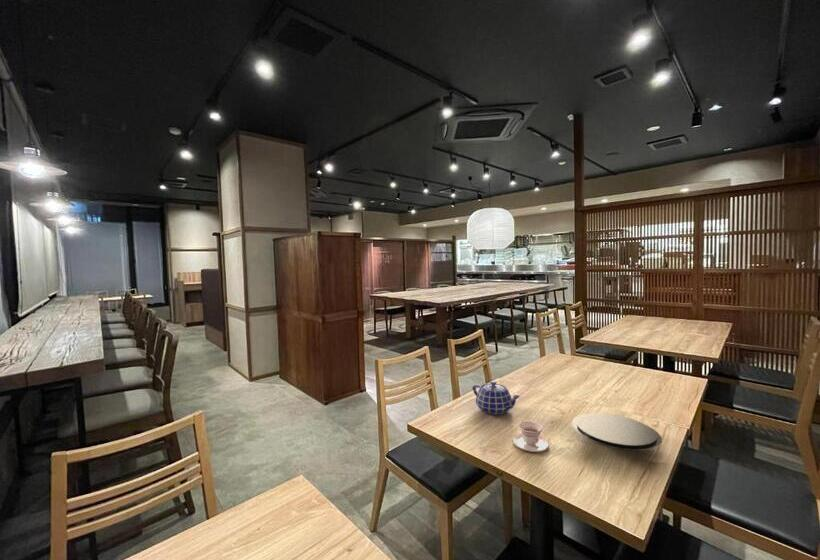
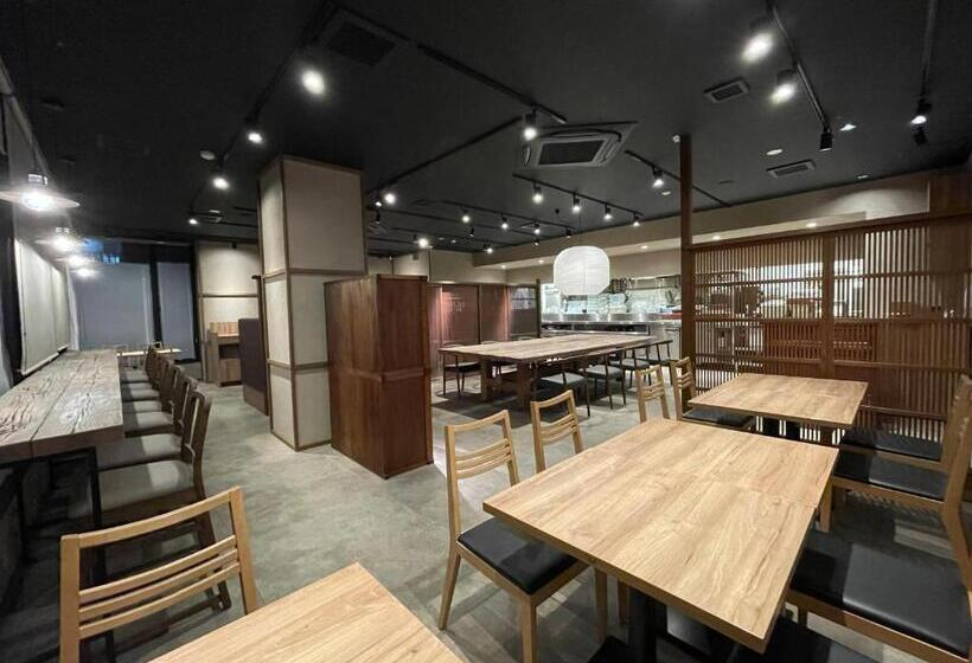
- teapot (495, 396)
- plate (614, 434)
- teacup (530, 435)
